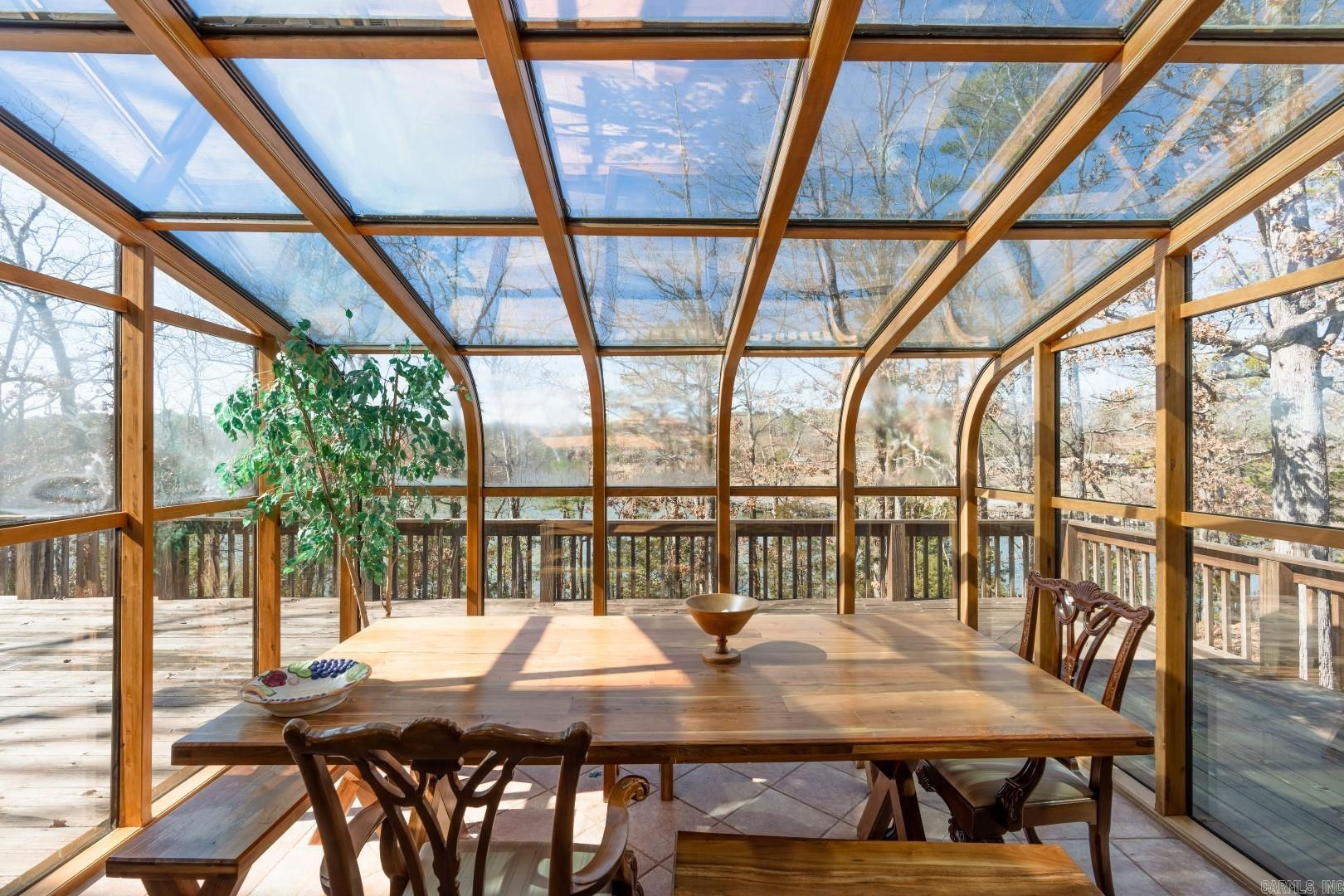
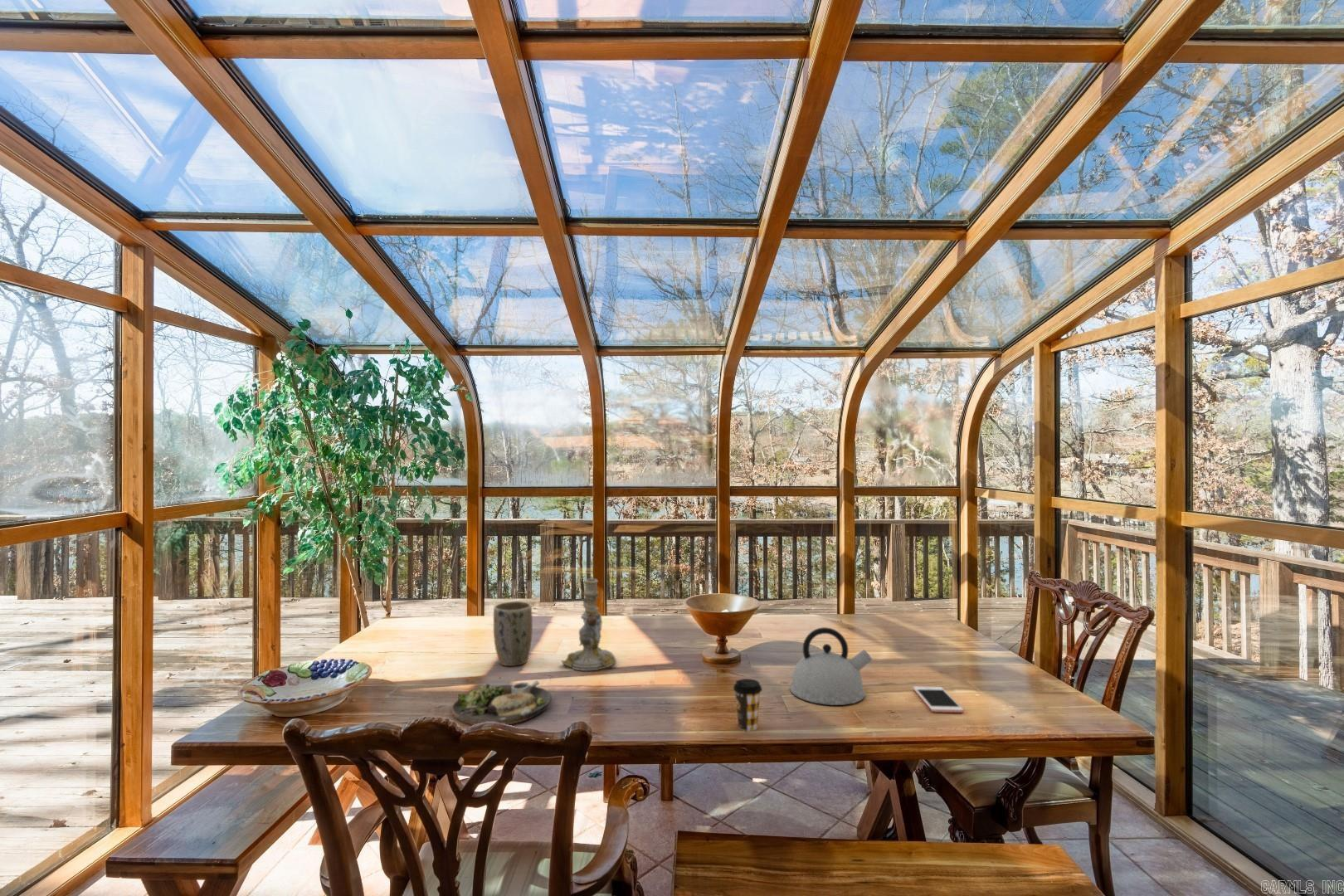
+ plant pot (513, 633)
+ dinner plate (502, 695)
+ cell phone (937, 699)
+ coffee cup (747, 704)
+ candlestick (593, 621)
+ kettle (830, 660)
